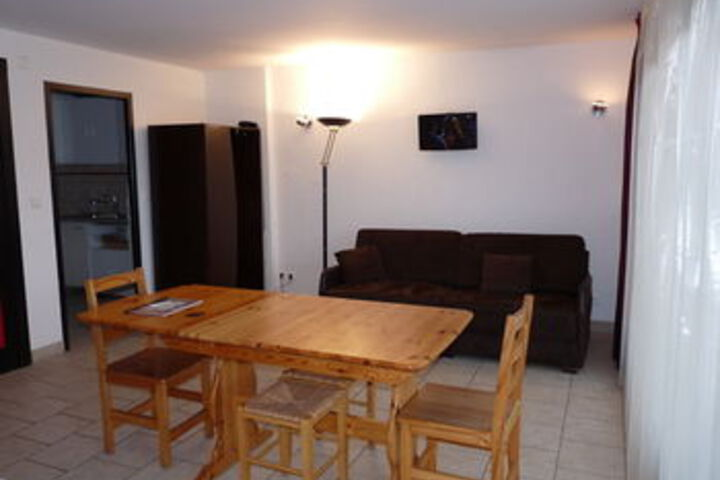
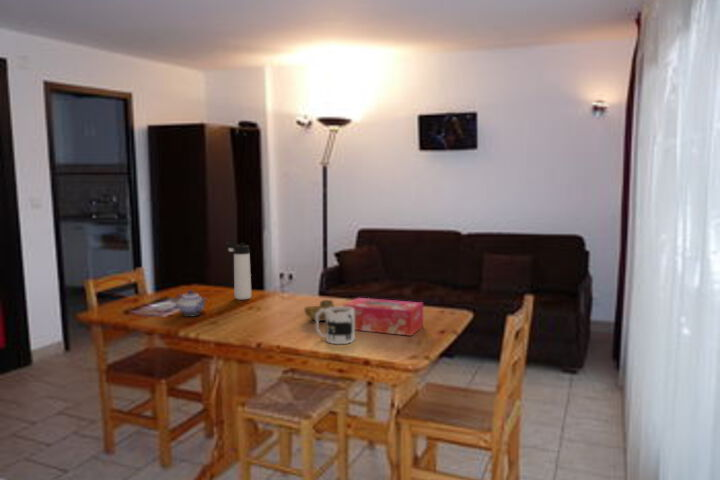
+ teapot (191, 302)
+ tissue box (383, 315)
+ decorative bowl (324, 308)
+ thermos bottle (238, 270)
+ mug (334, 324)
